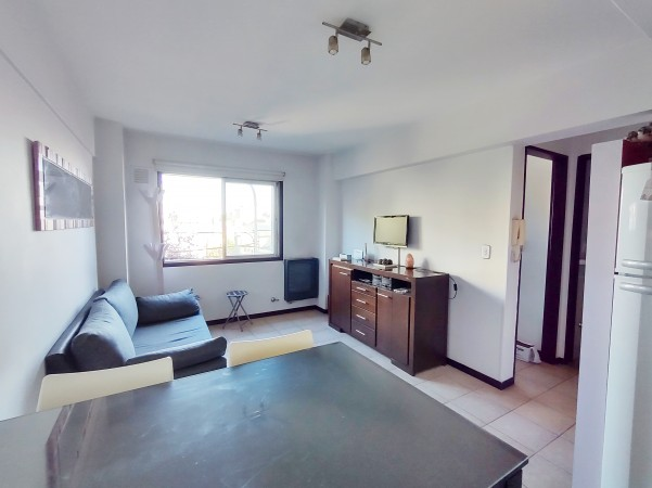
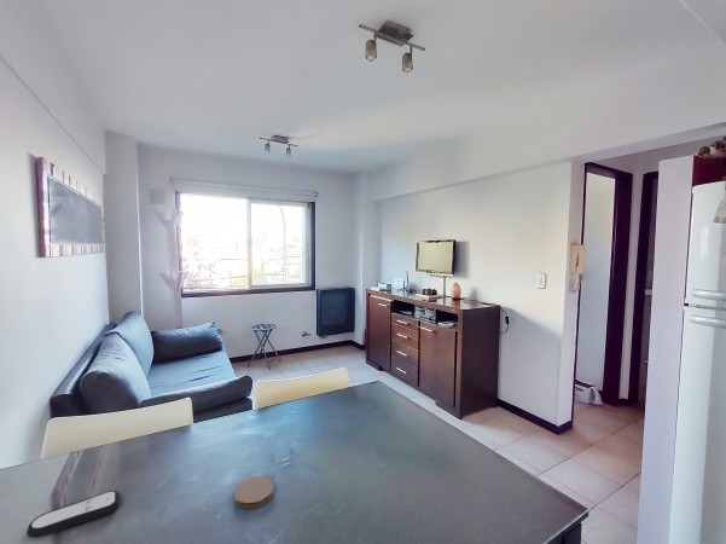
+ remote control (76, 513)
+ coaster (254, 491)
